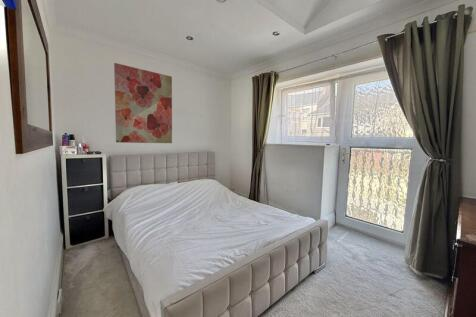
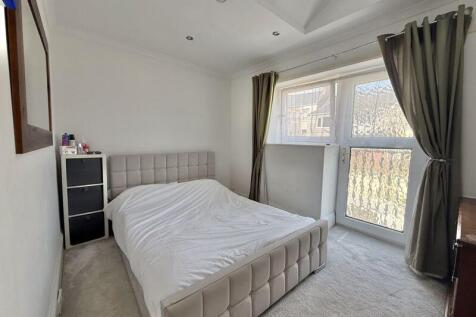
- wall art (145, 107)
